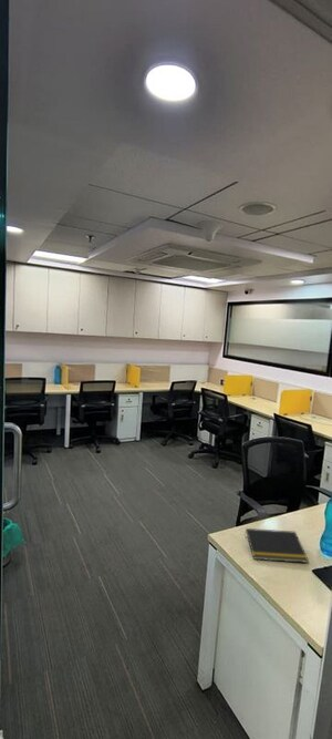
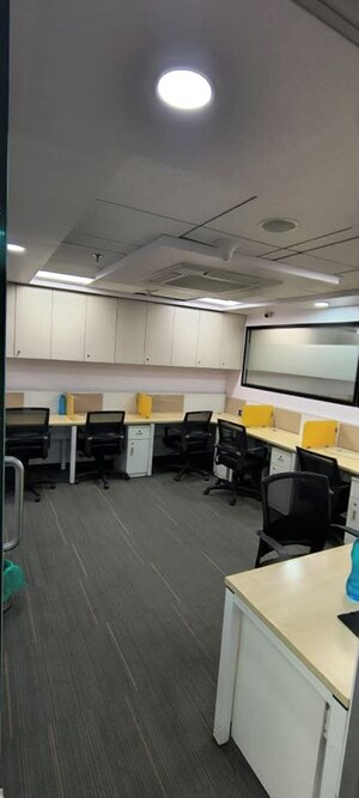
- notepad (276, 544)
